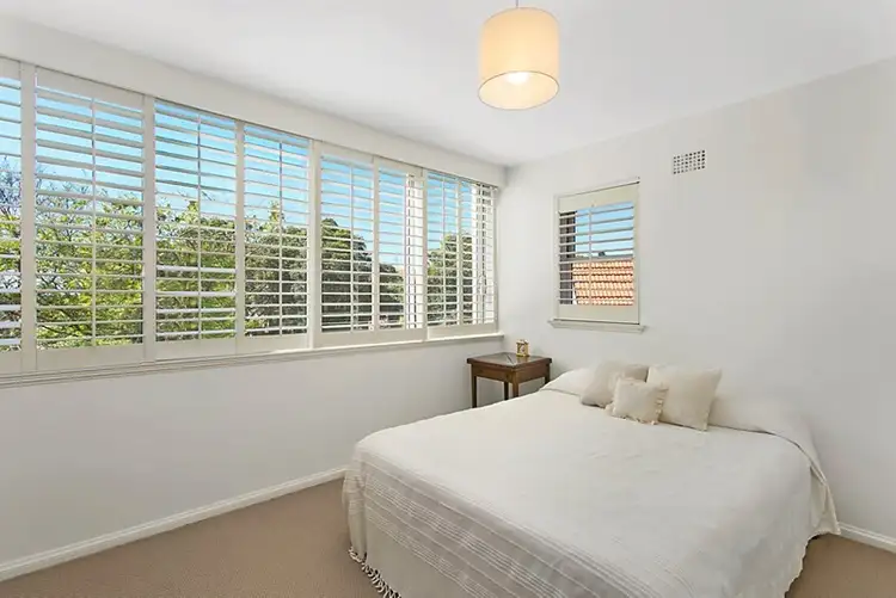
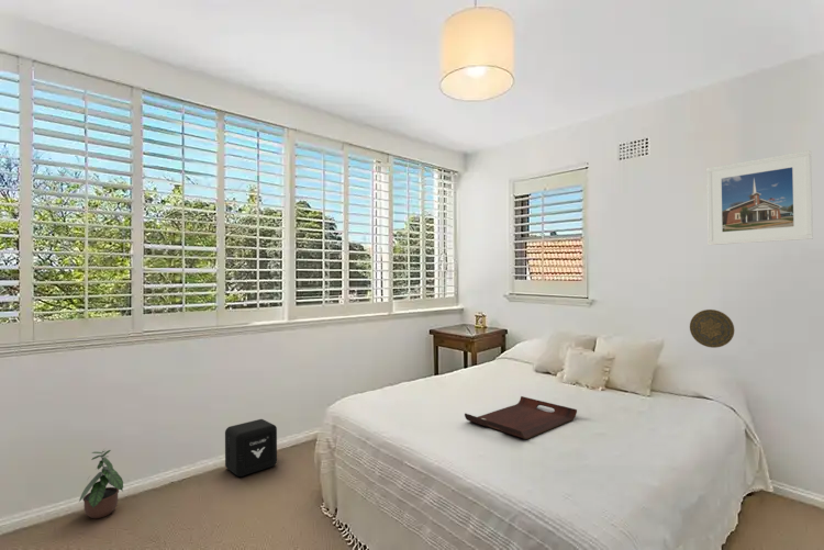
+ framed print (756, 201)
+ serving tray (521, 415)
+ decorative plate (710, 328)
+ potted plant (102, 480)
+ air purifier (252, 447)
